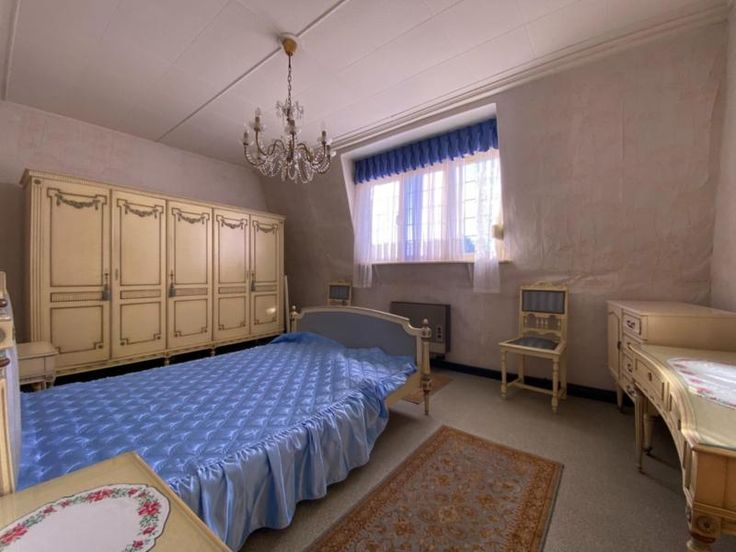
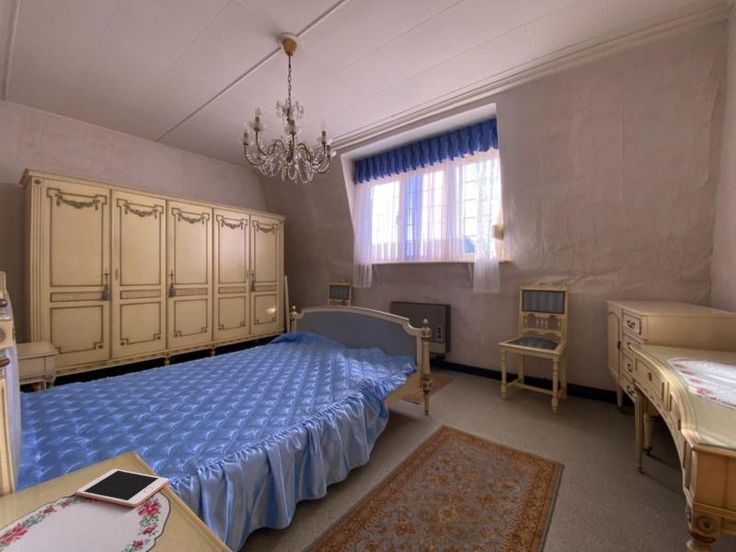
+ cell phone (123, 486)
